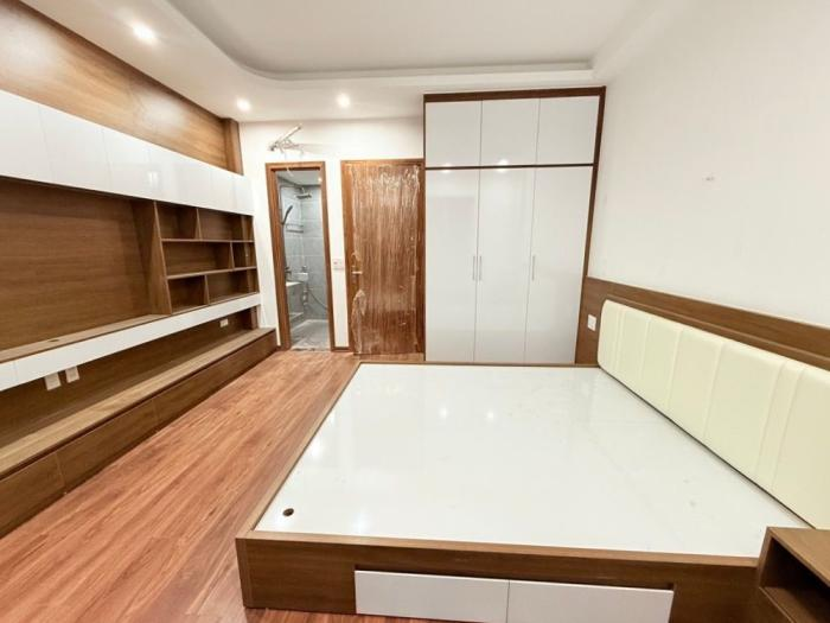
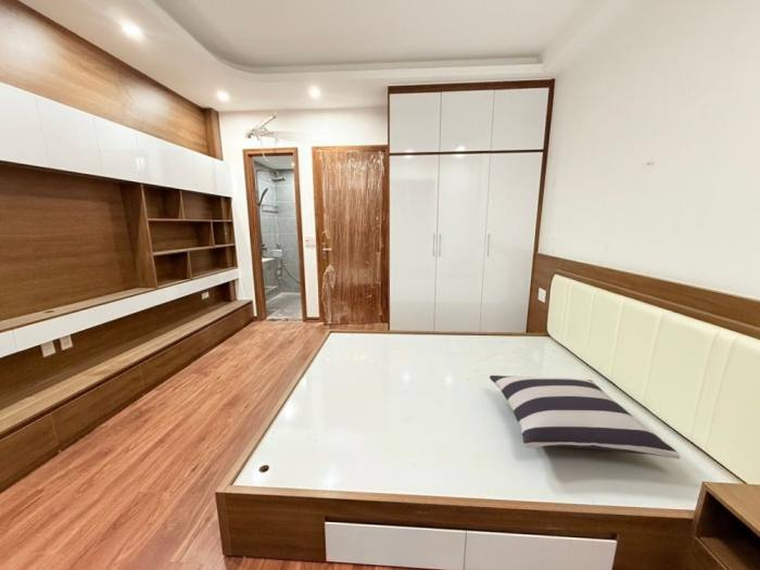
+ pillow (565, 409)
